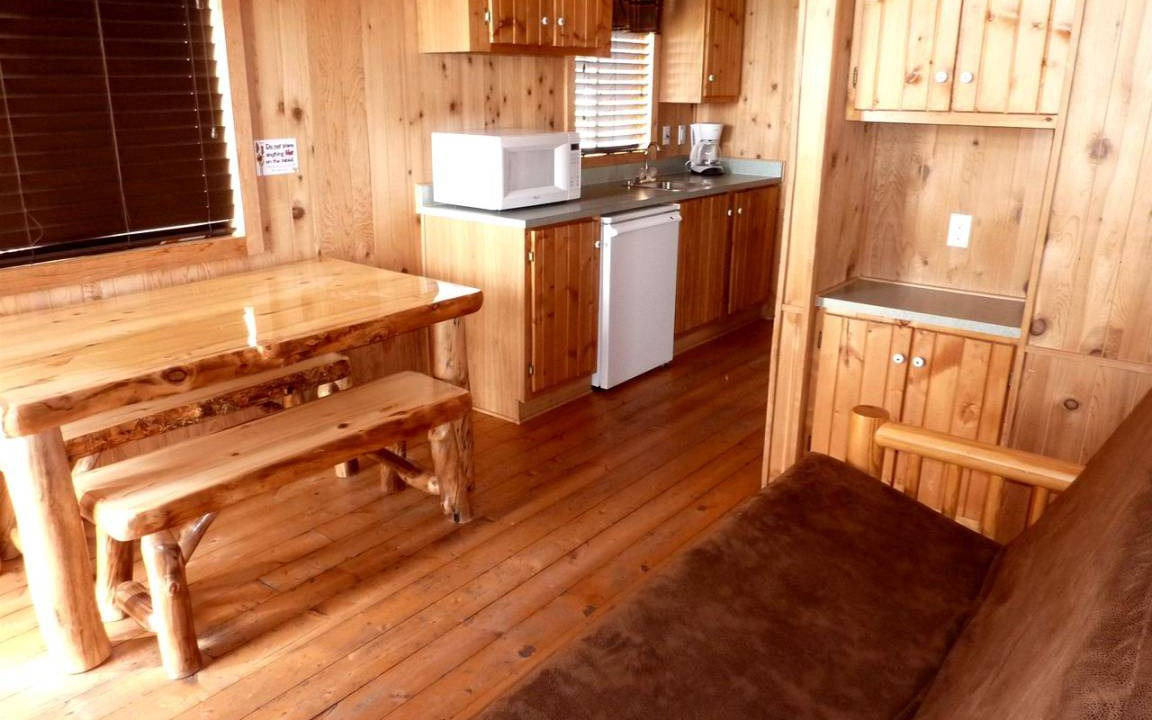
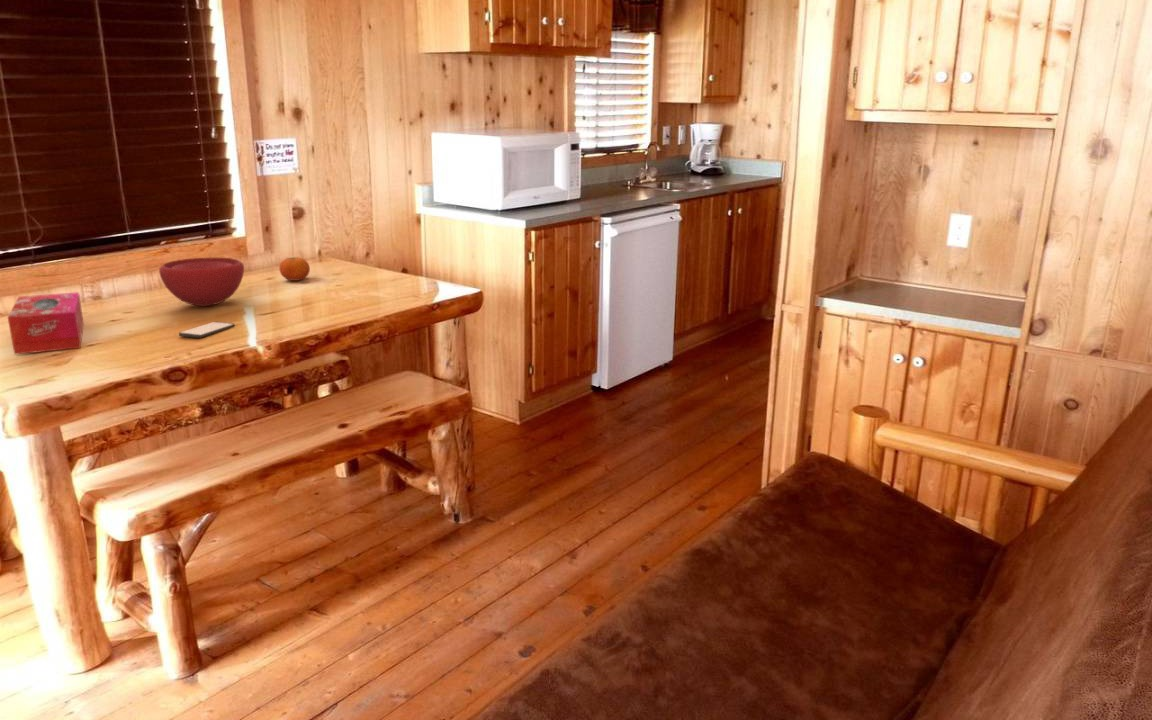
+ fruit (294, 269)
+ tissue box (48, 321)
+ smartphone (207, 329)
+ bowl (204, 284)
